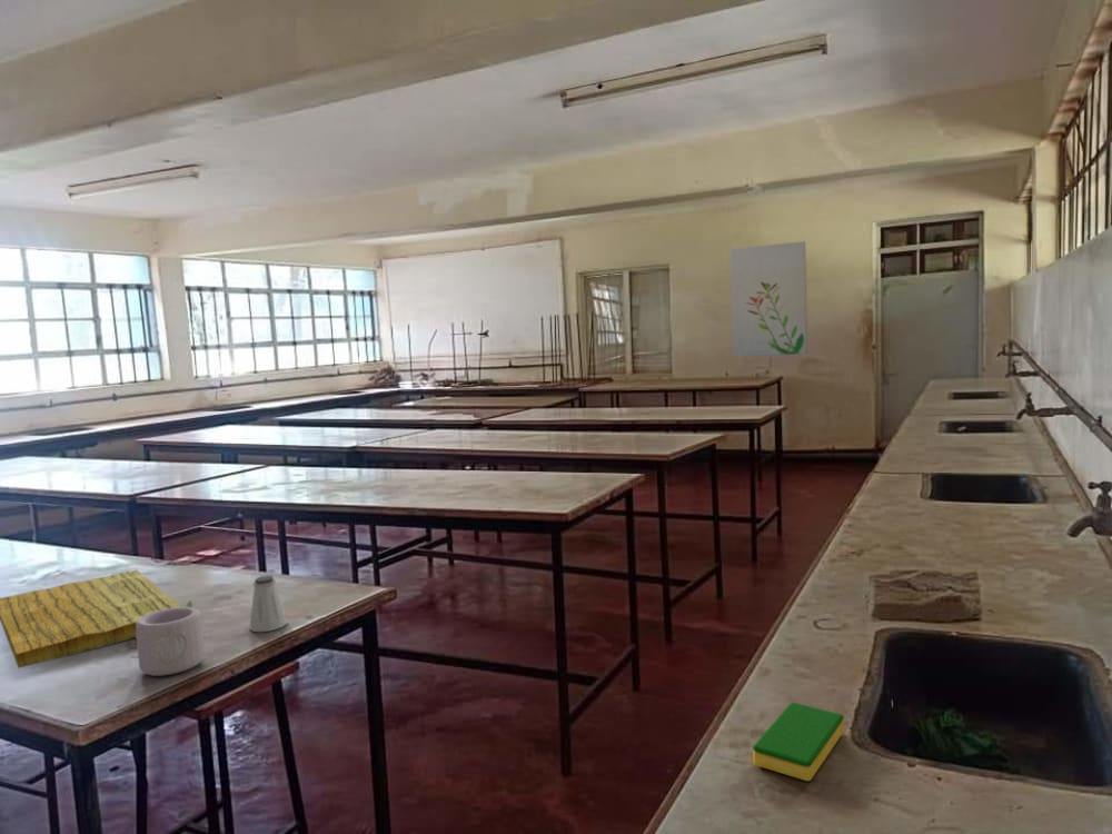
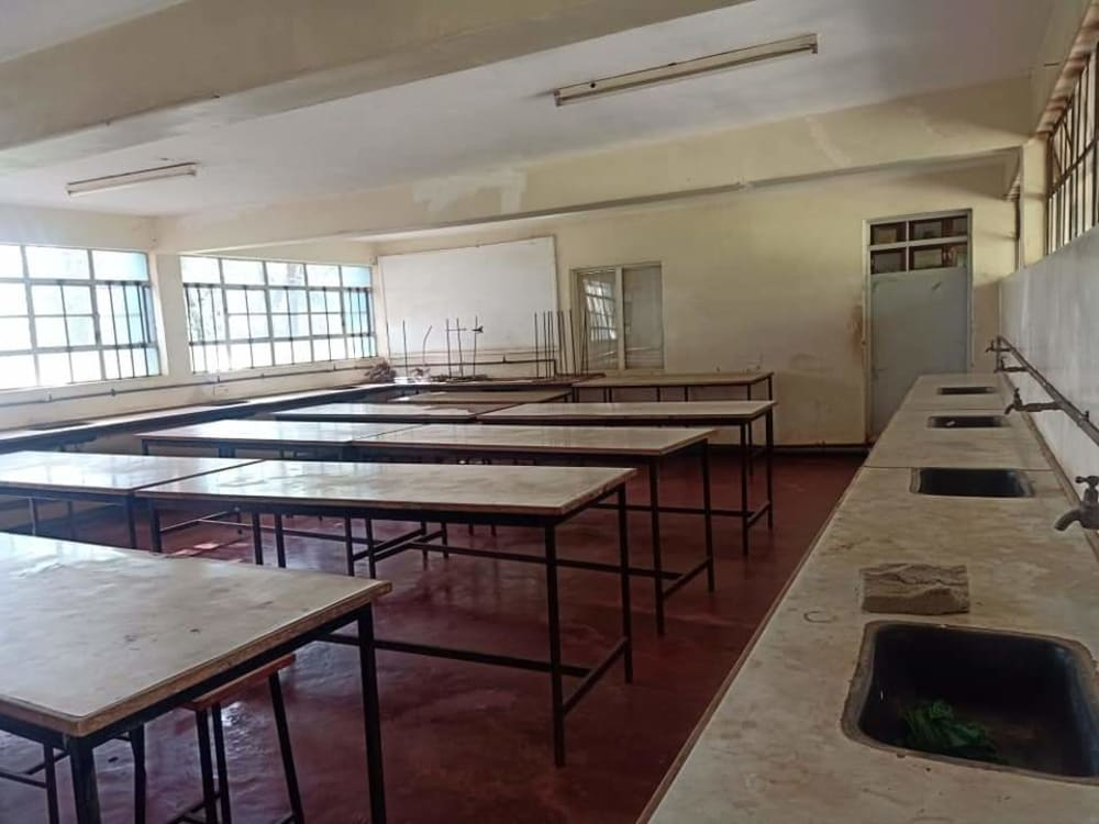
- mug (171, 636)
- dish sponge (800, 738)
- wall art (767, 300)
- saltshaker (266, 602)
- cutting board (86, 608)
